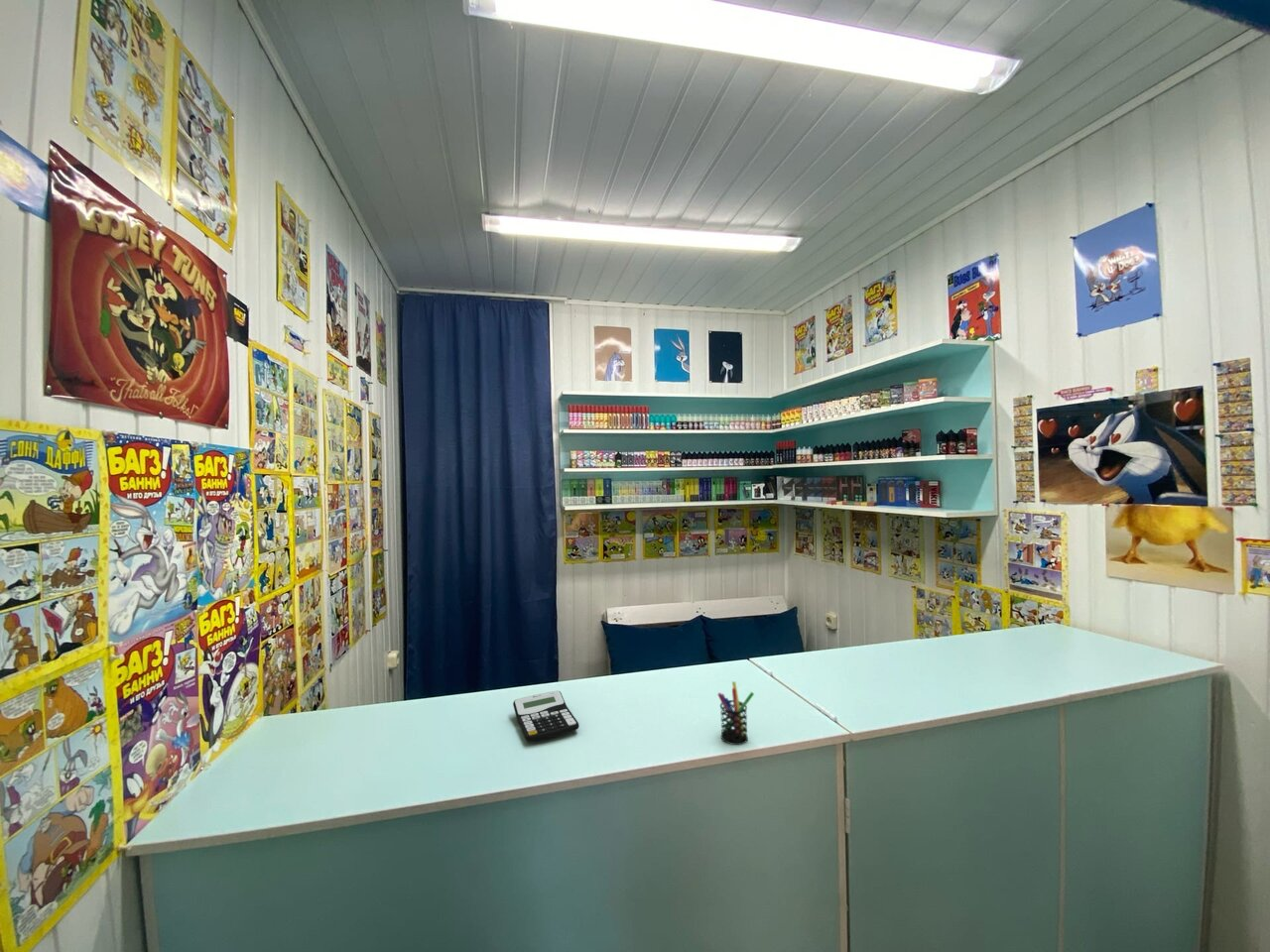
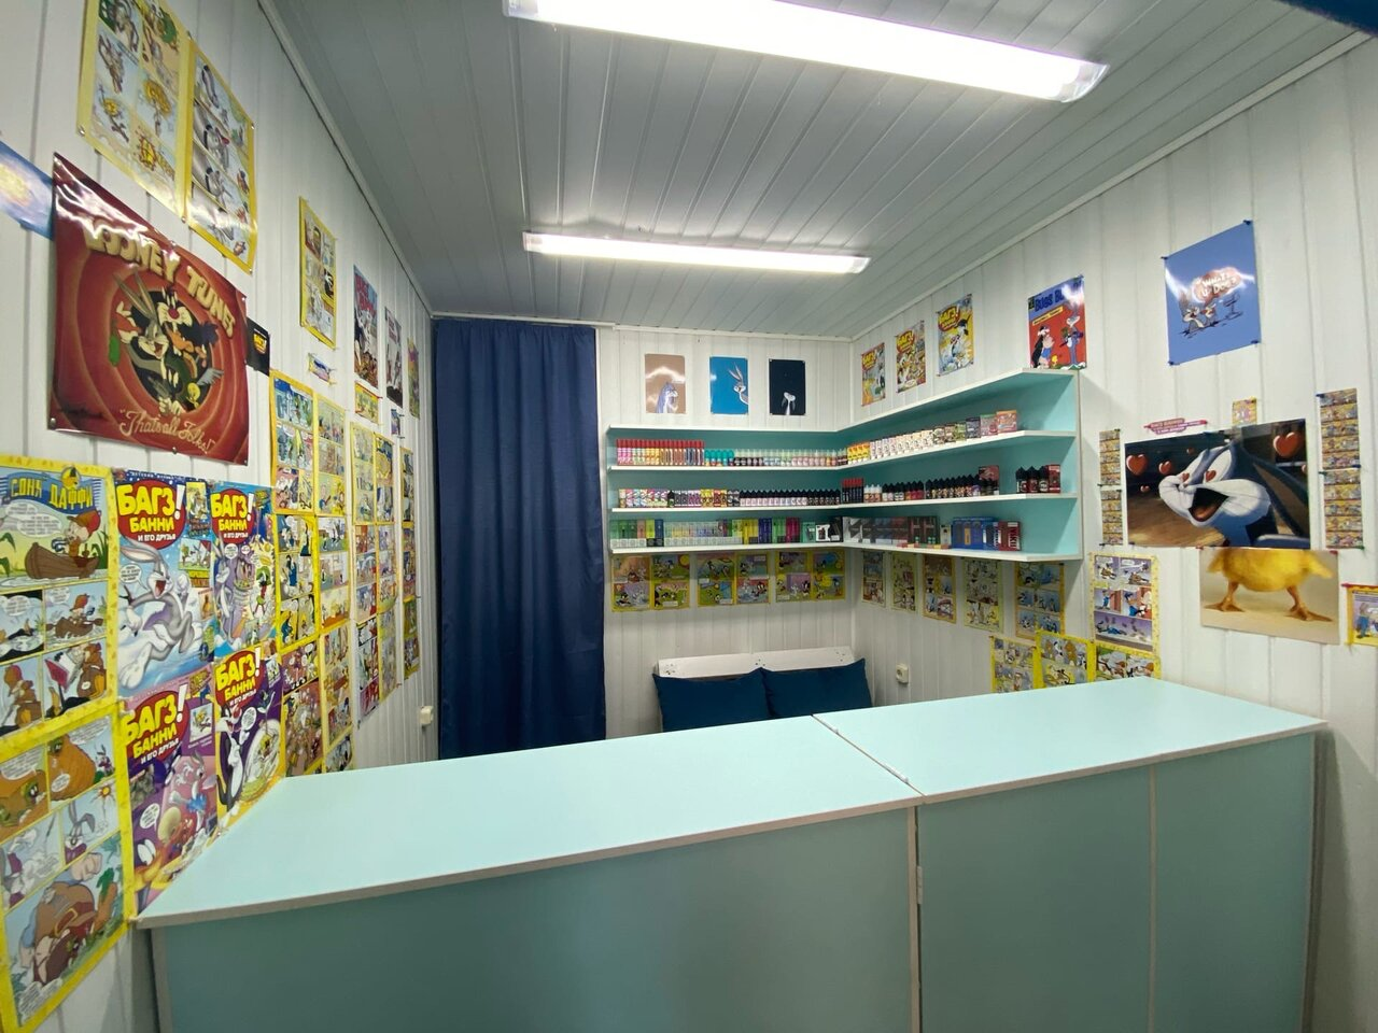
- calculator (545, 715)
- pen holder (736, 711)
